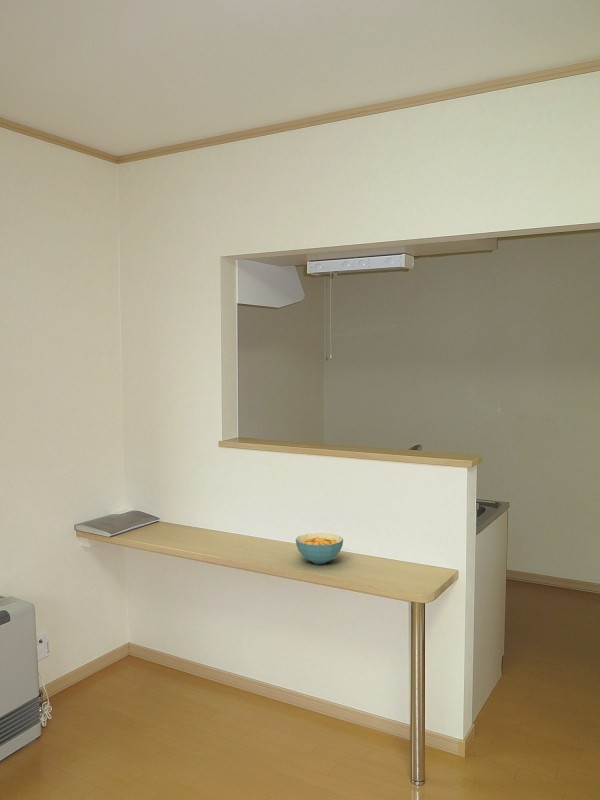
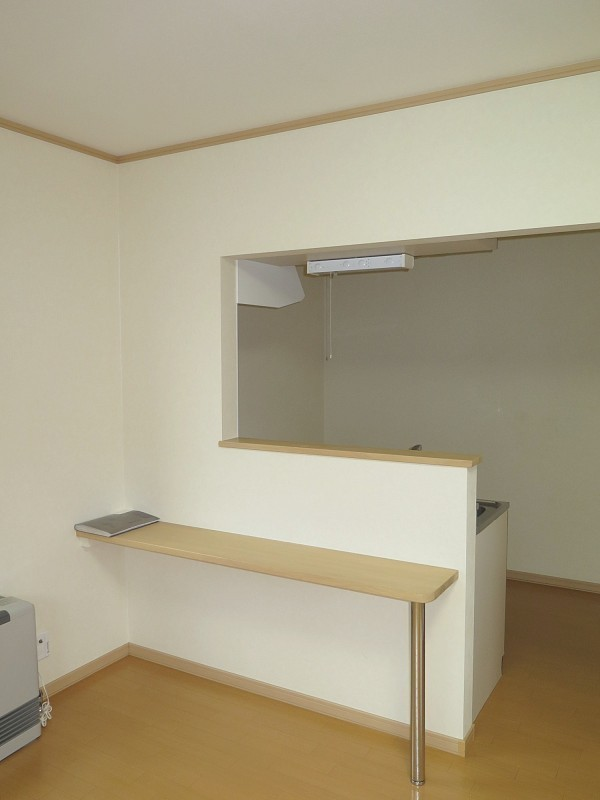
- cereal bowl (319, 550)
